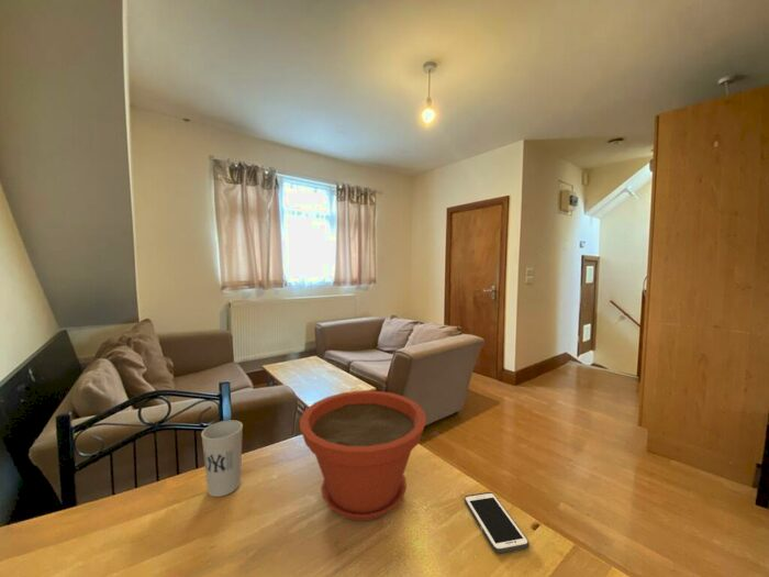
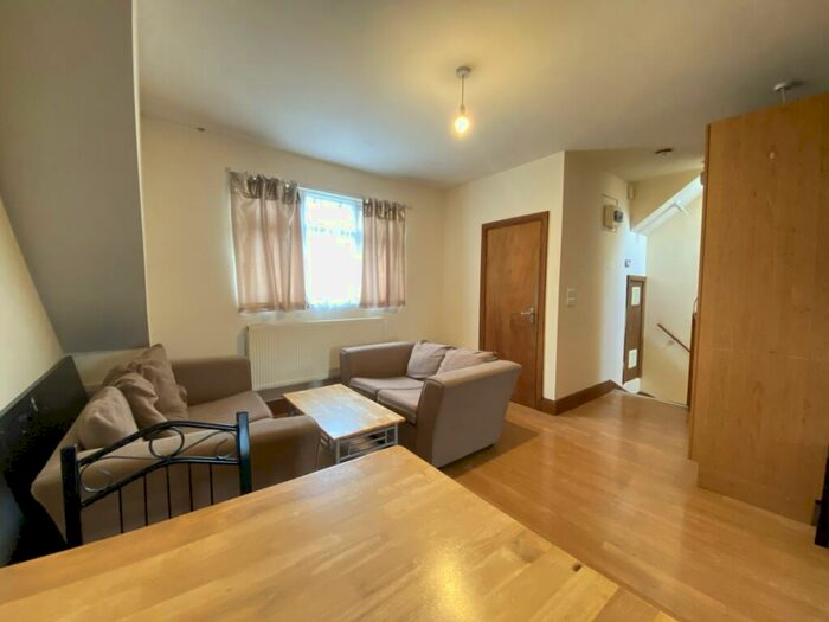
- plant pot (364, 454)
- cup (223, 457)
- cell phone (493, 519)
